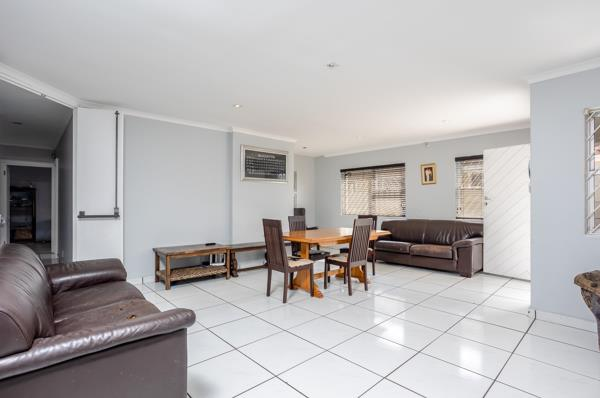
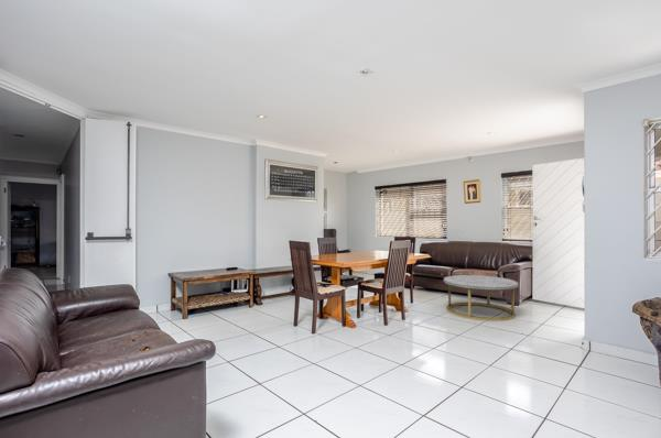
+ coffee table (479, 289)
